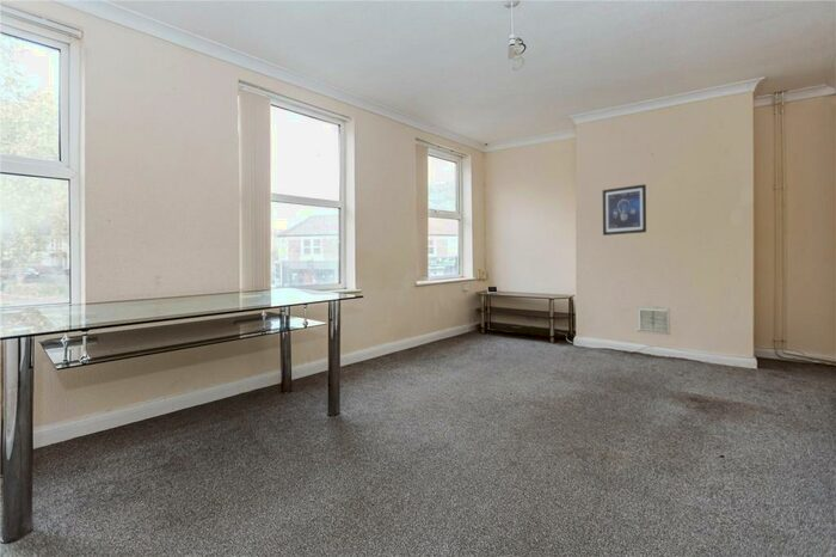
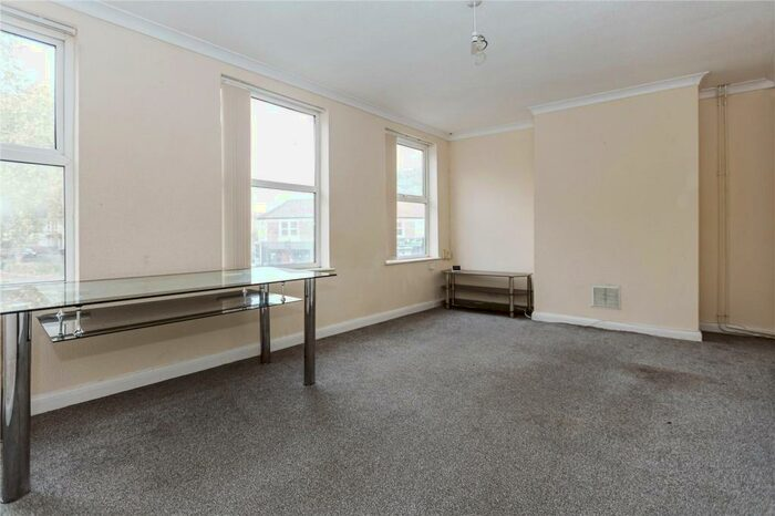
- wall art (623, 210)
